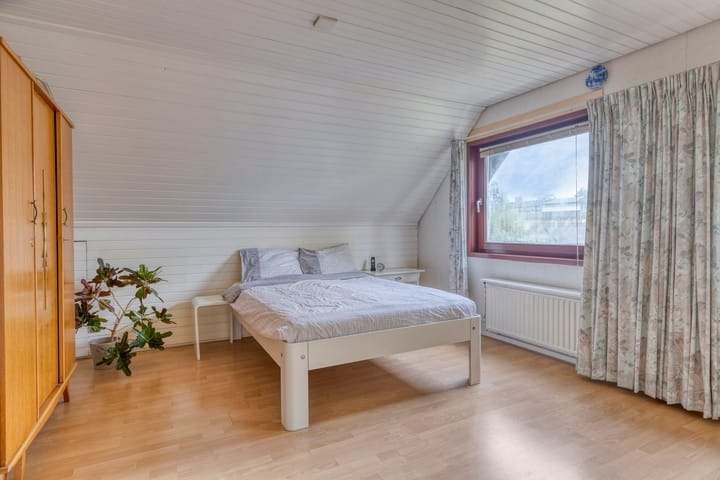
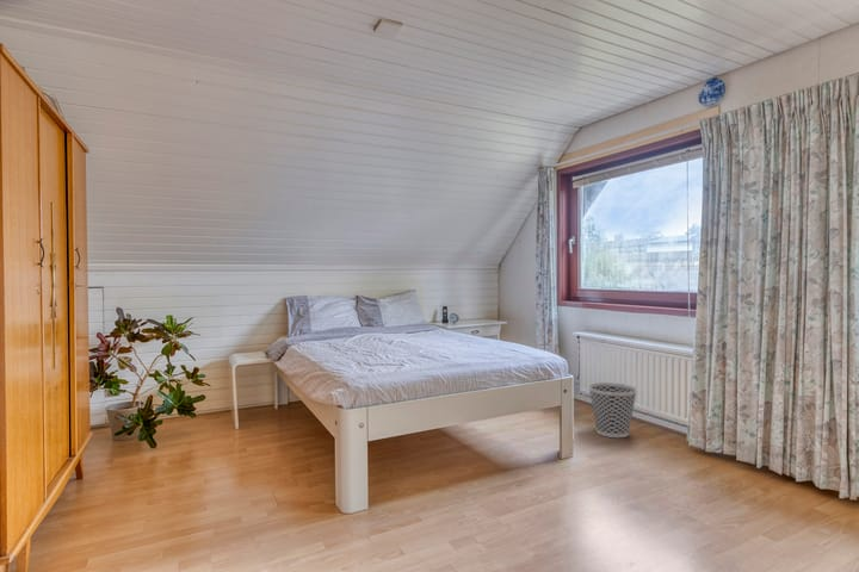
+ wastebasket (612, 410)
